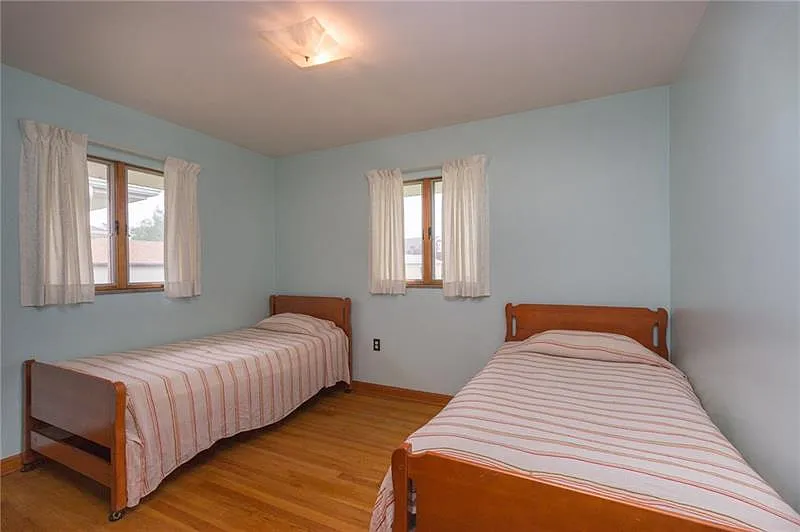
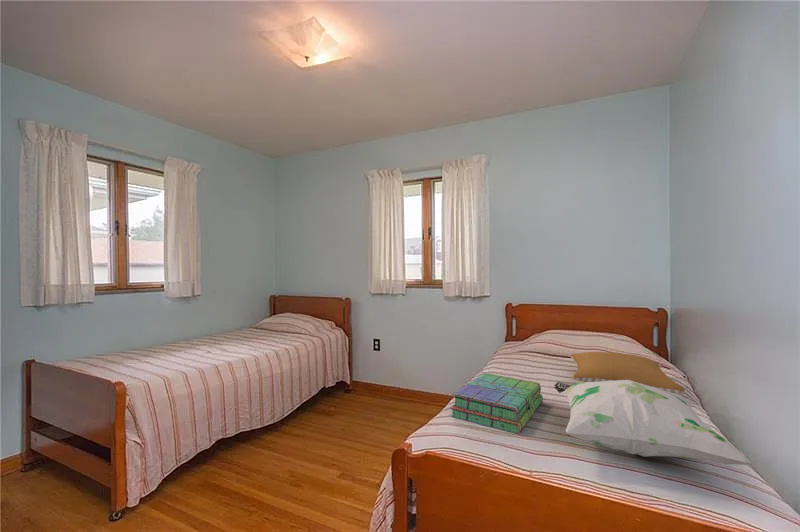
+ pillow (618, 371)
+ stack of books (498, 399)
+ decorative pillow (628, 413)
